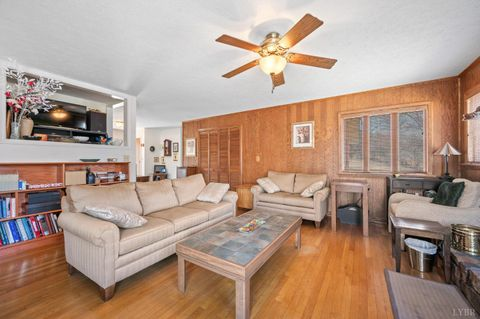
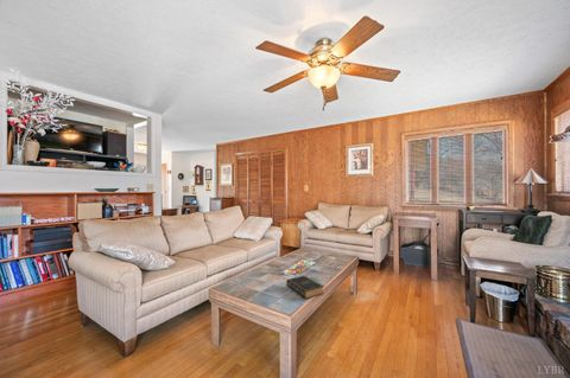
+ book (304, 286)
